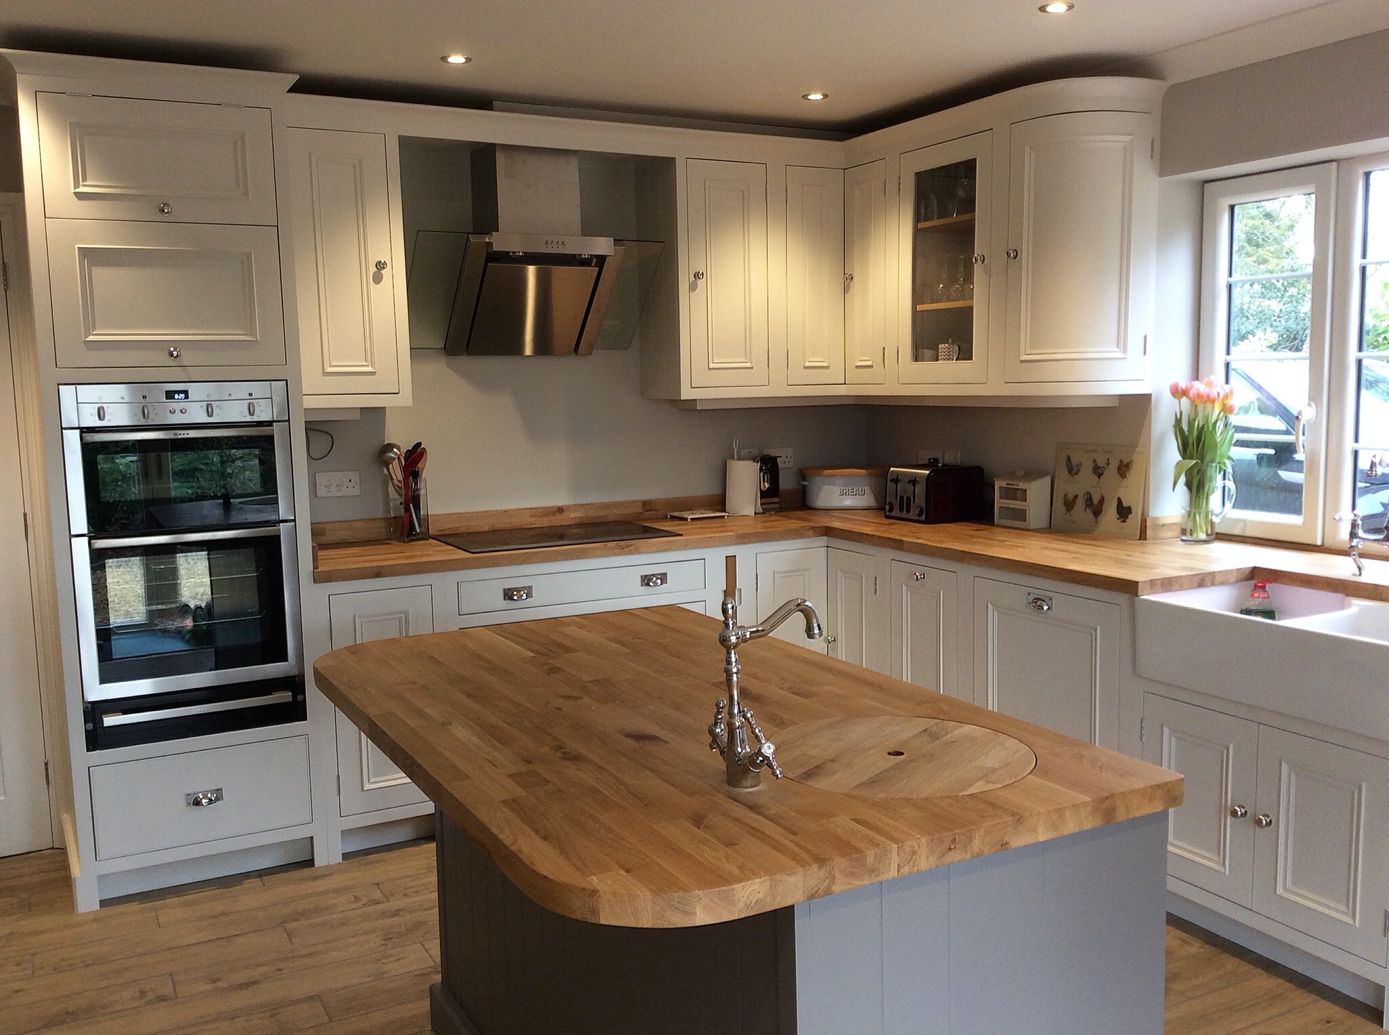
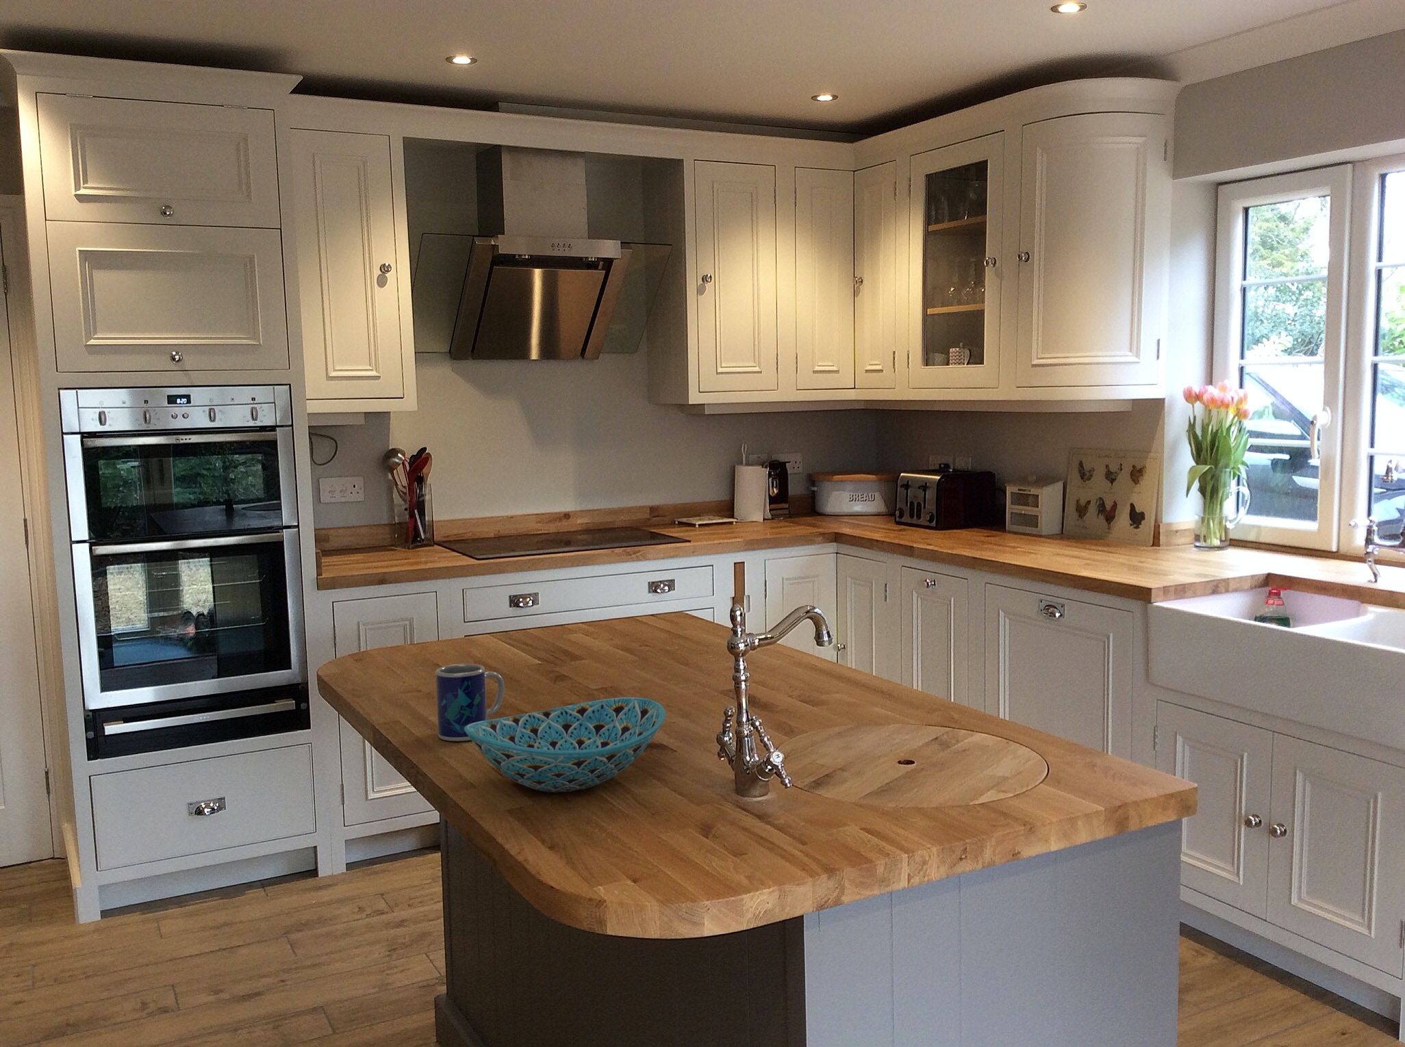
+ bowl (567, 749)
+ mug (472, 699)
